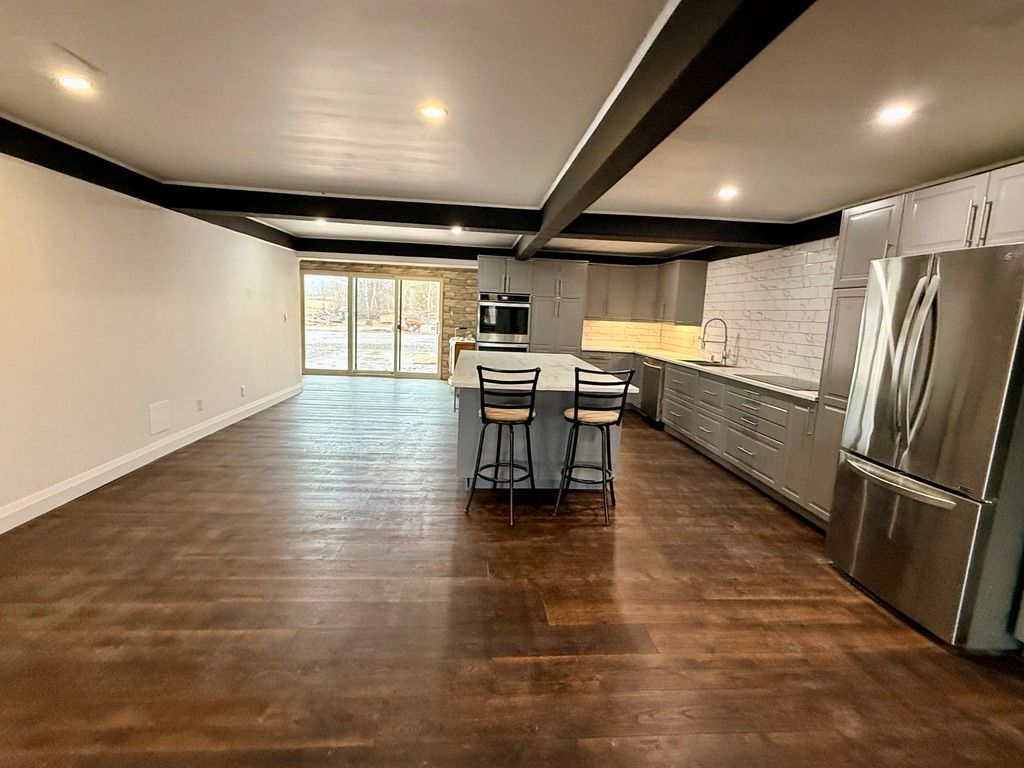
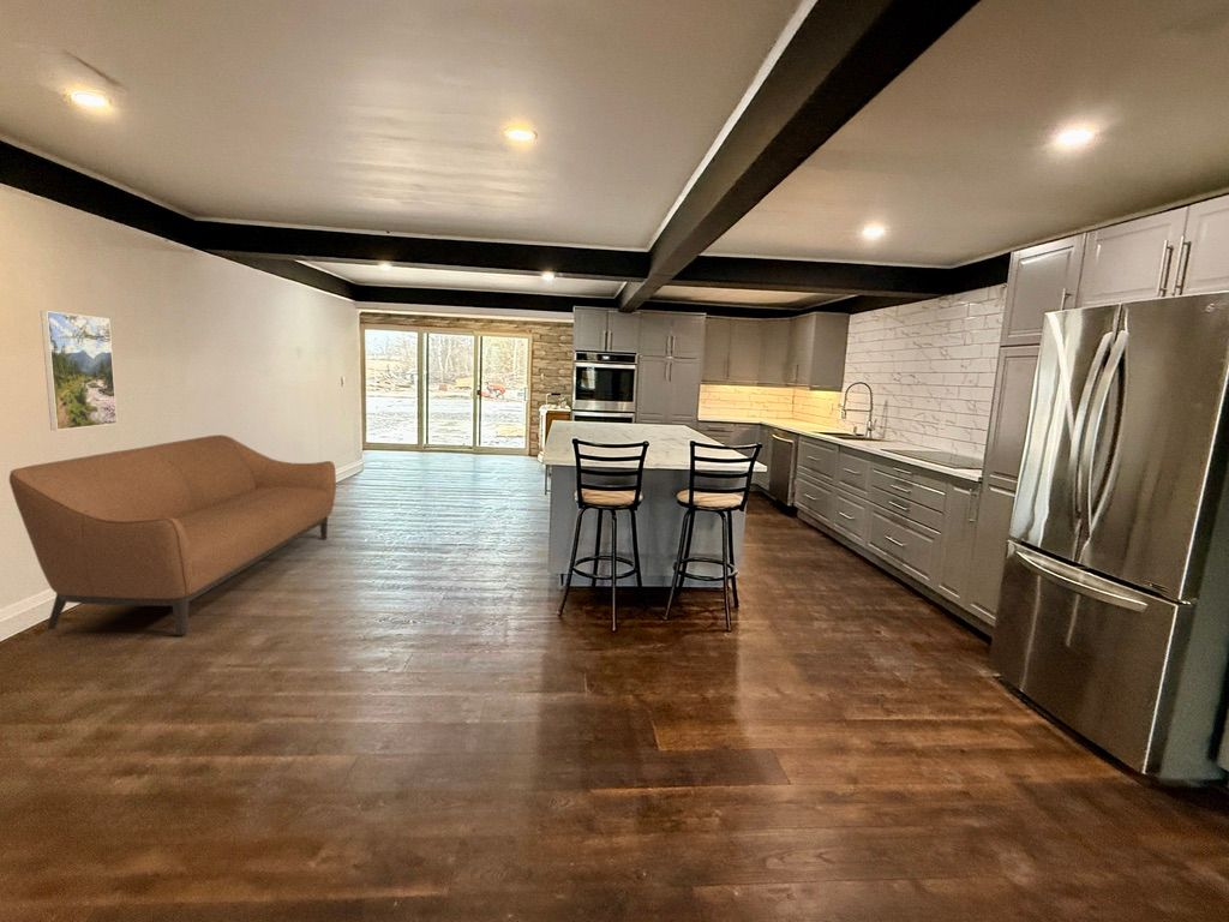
+ sofa (209, 513)
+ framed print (82, 371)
